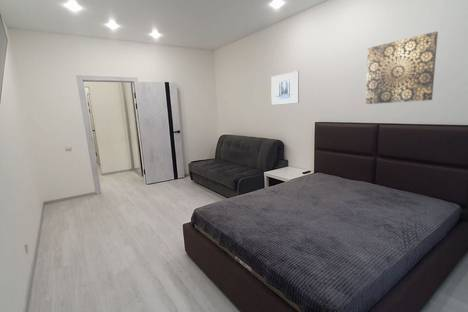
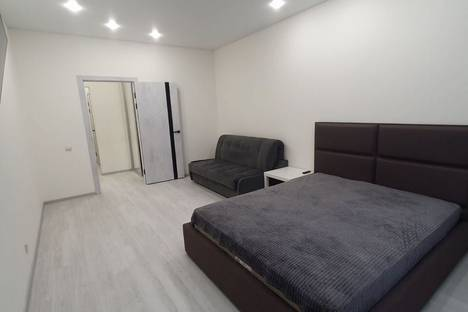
- wall art (397, 72)
- wall art (284, 89)
